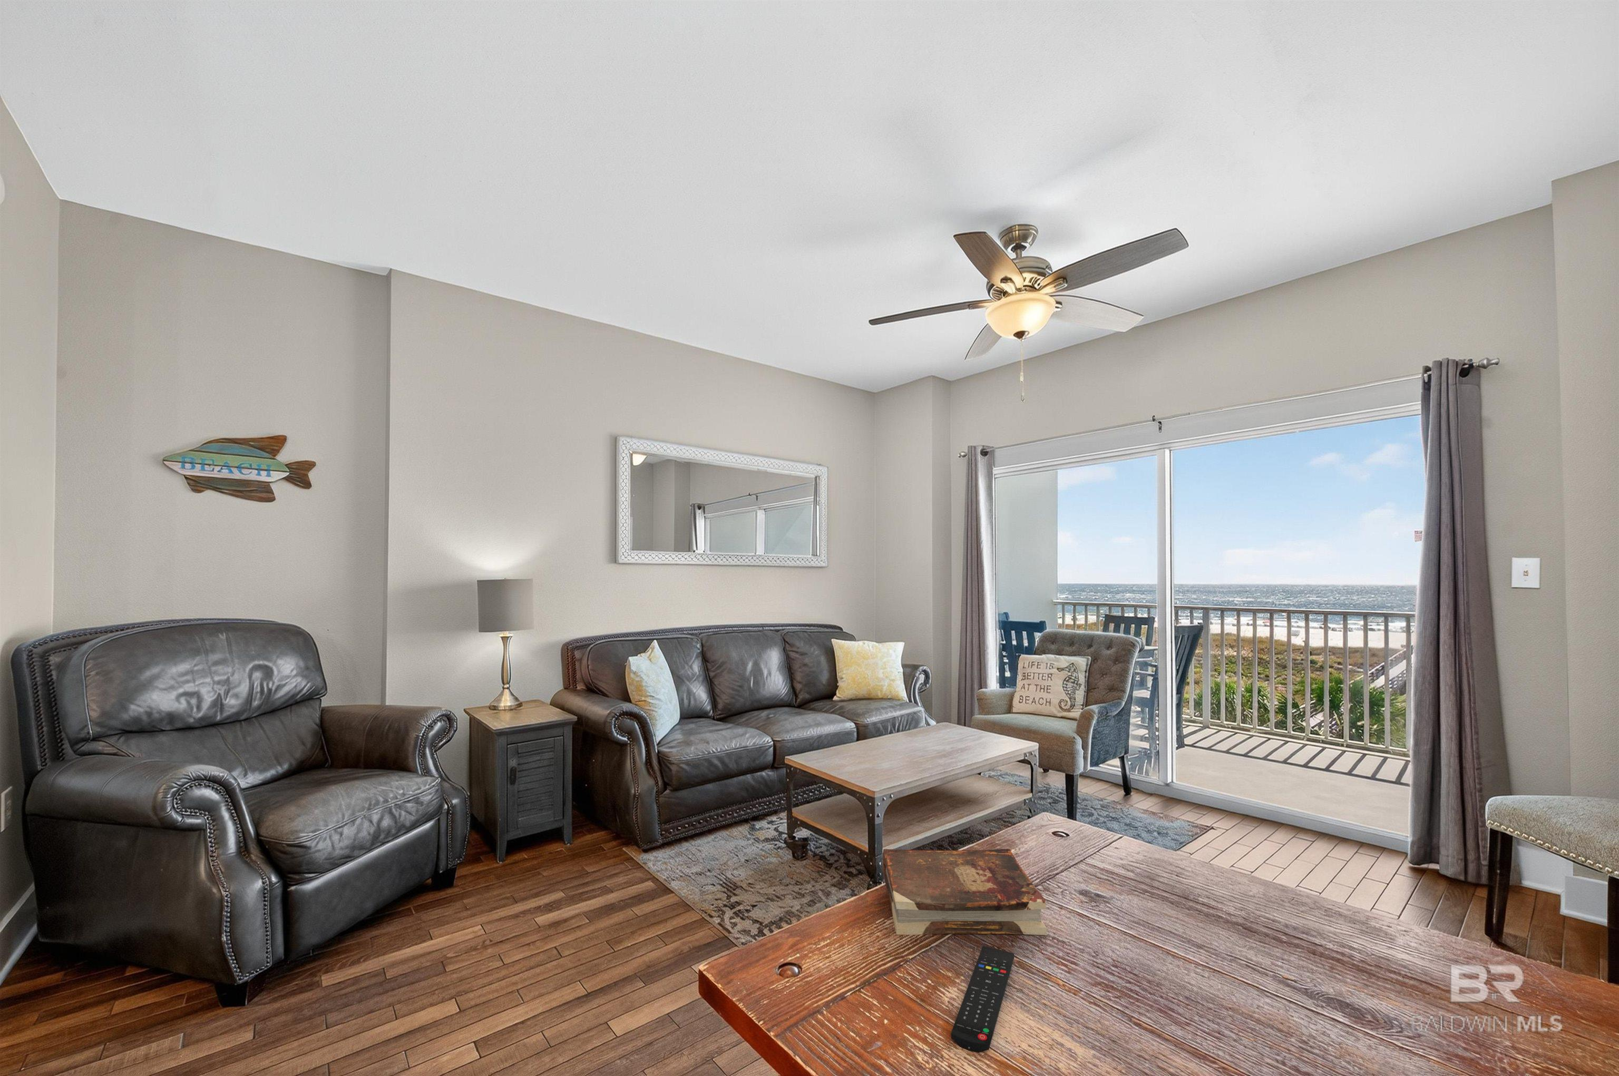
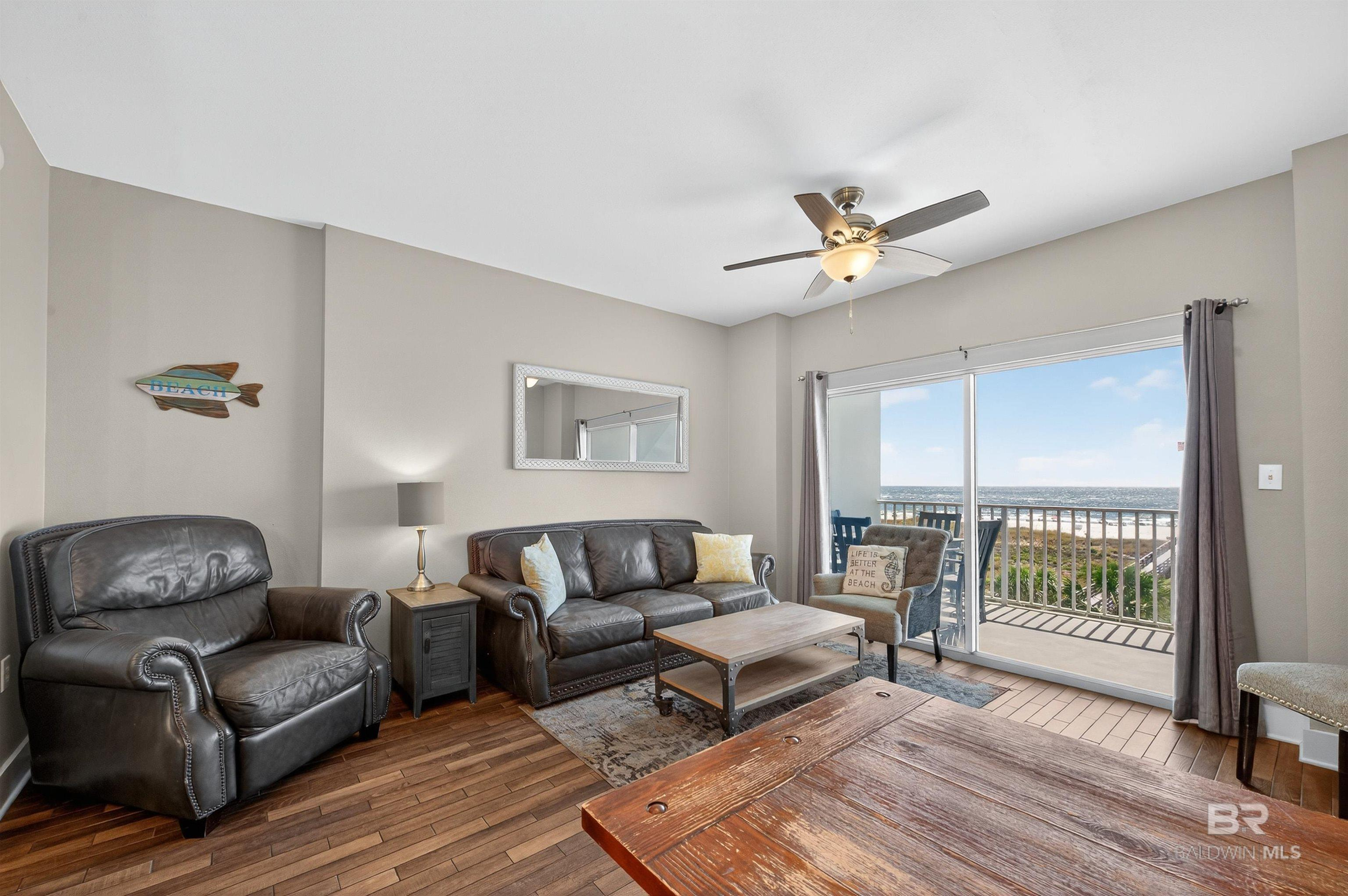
- remote control (985, 994)
- book (957, 886)
